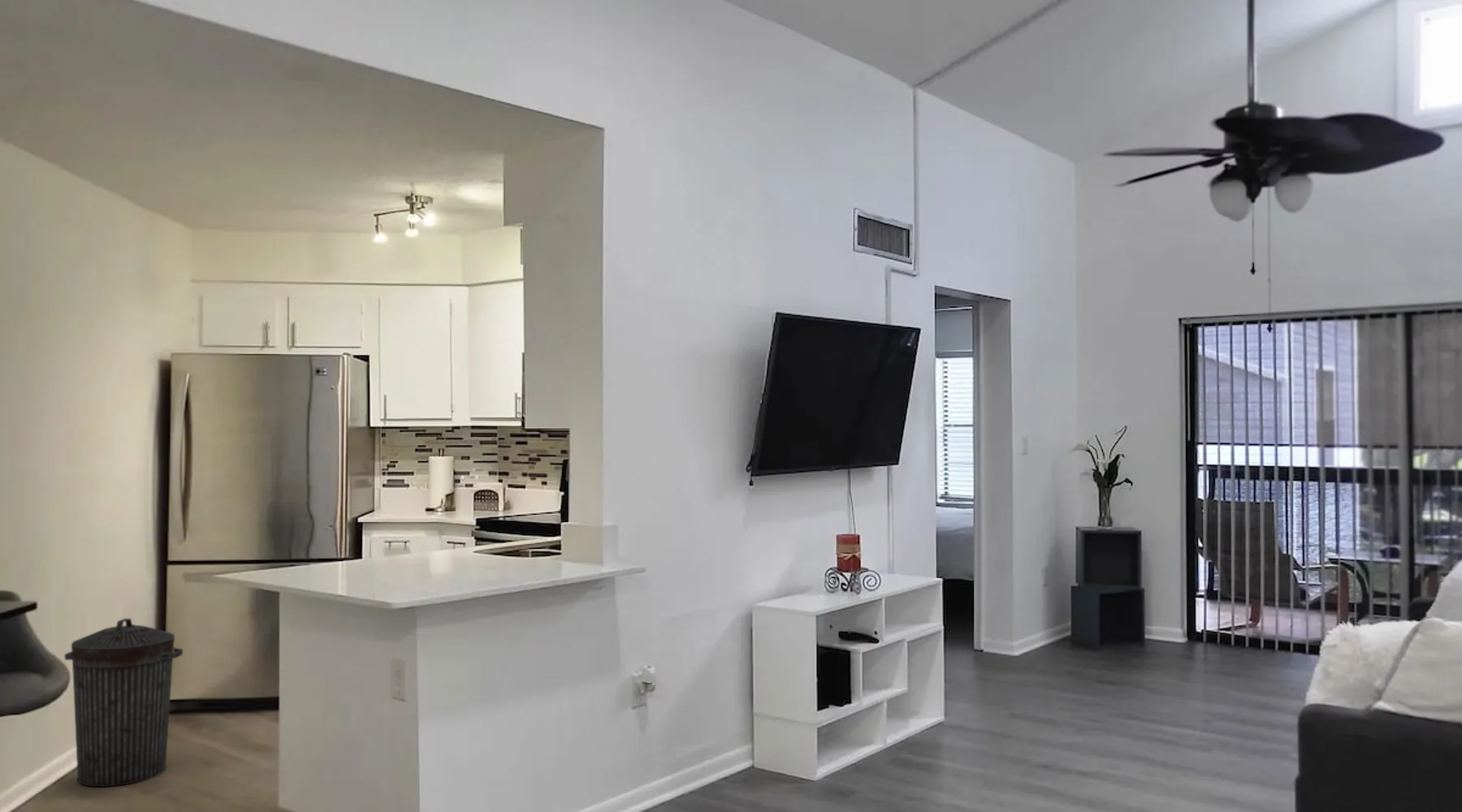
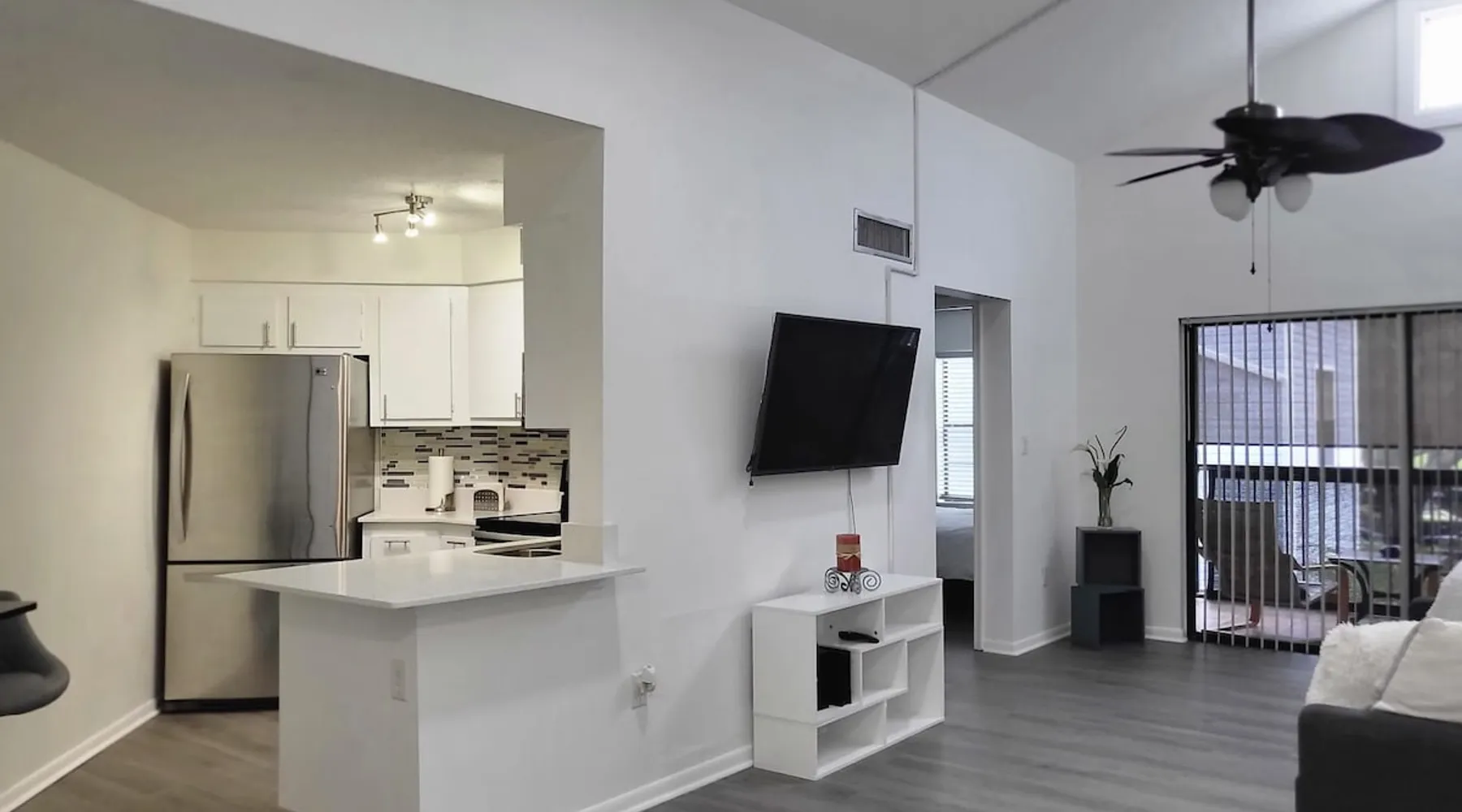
- trash can (123, 697)
